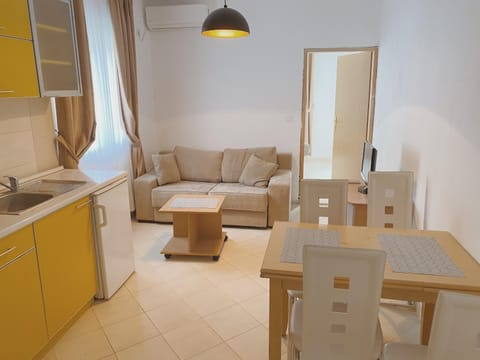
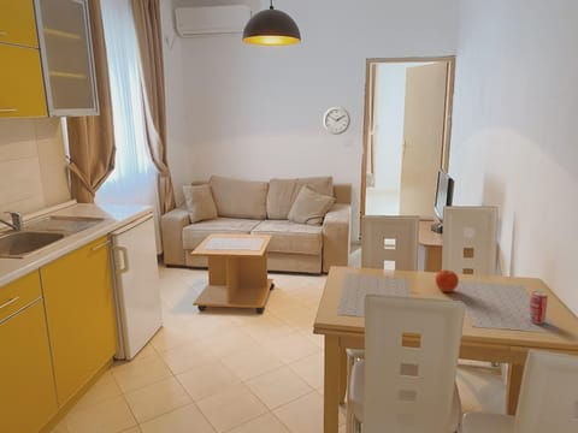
+ fruit (447, 280)
+ wall clock (336, 120)
+ beverage can (537, 307)
